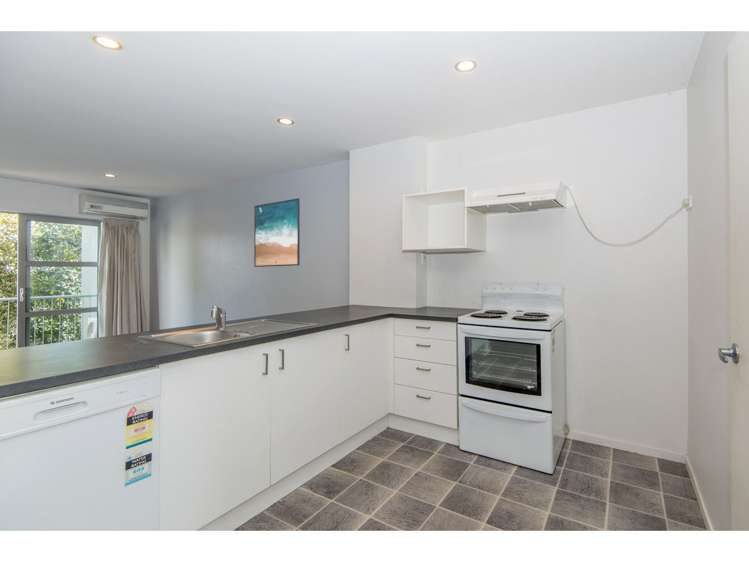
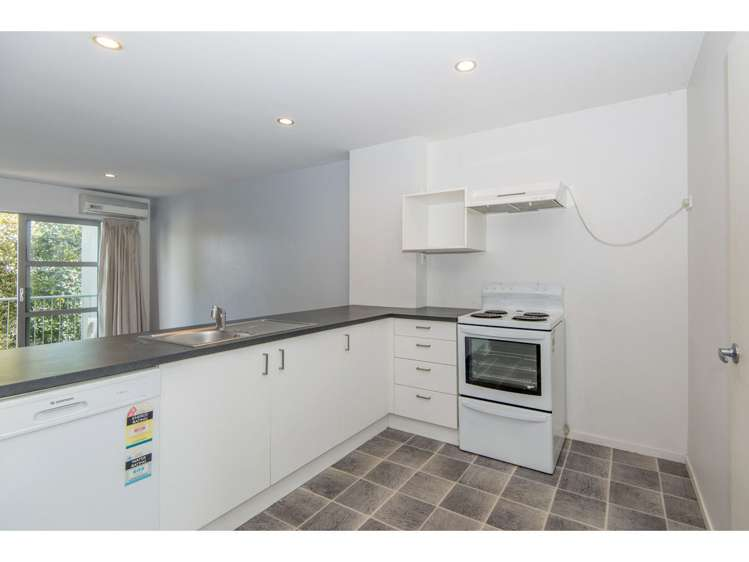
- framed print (275, 234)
